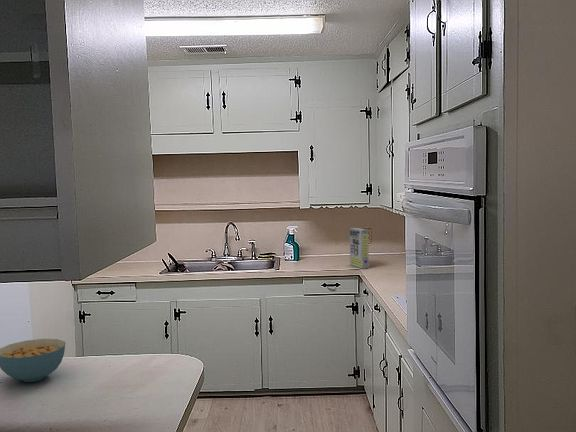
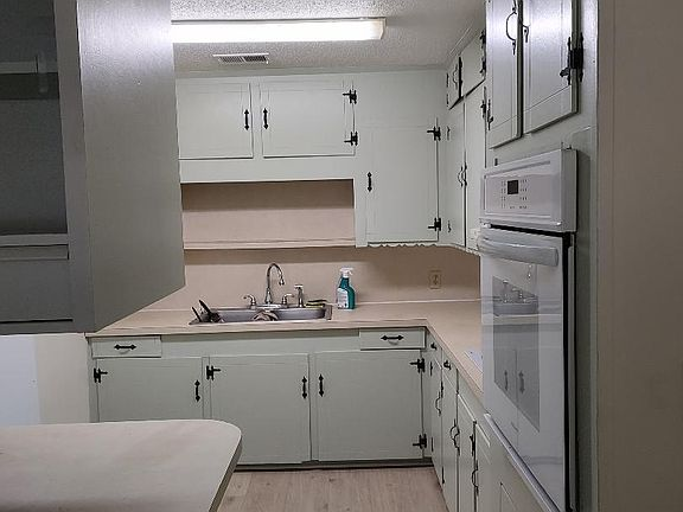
- cereal box (359, 247)
- cereal bowl (32, 363)
